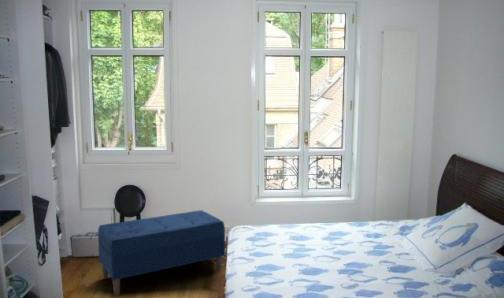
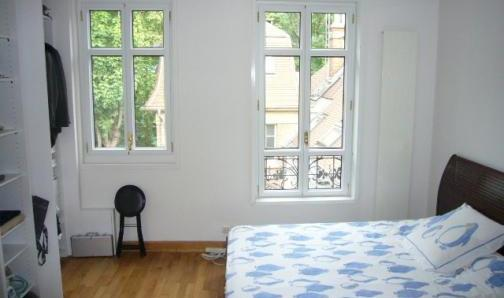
- bench (162, 249)
